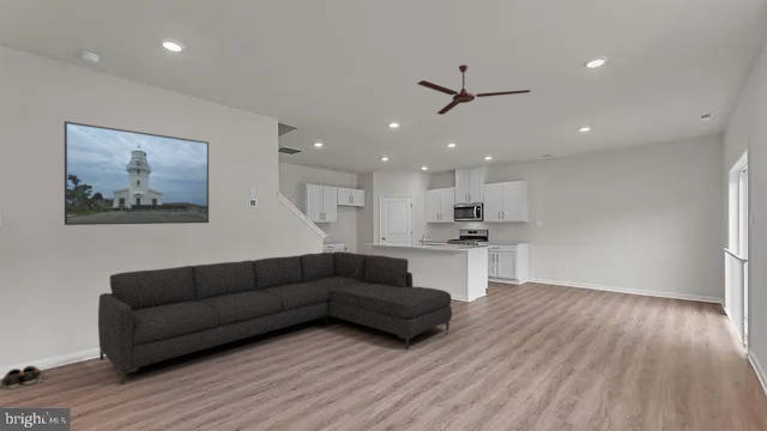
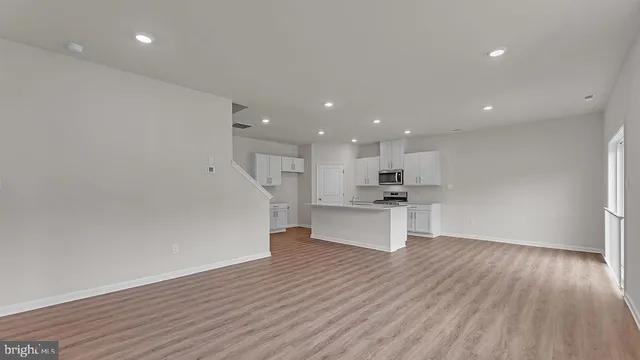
- ceiling fan (478, 93)
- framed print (145, 178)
- sofa (295, 304)
- shoes (20, 374)
